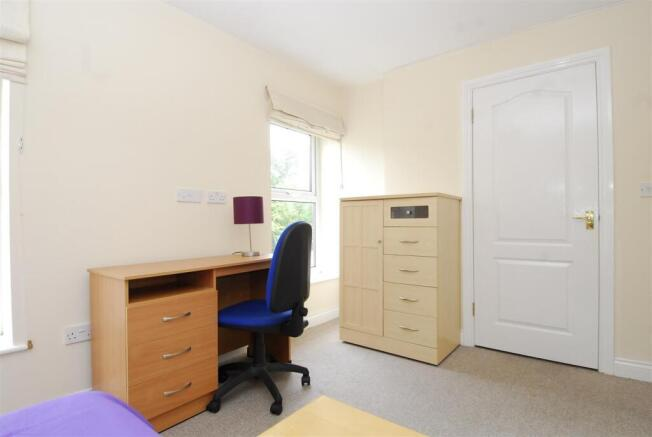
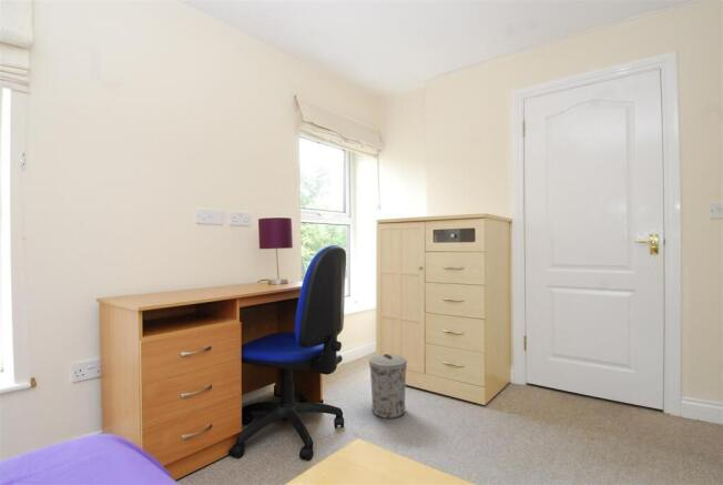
+ trash can (388, 383)
